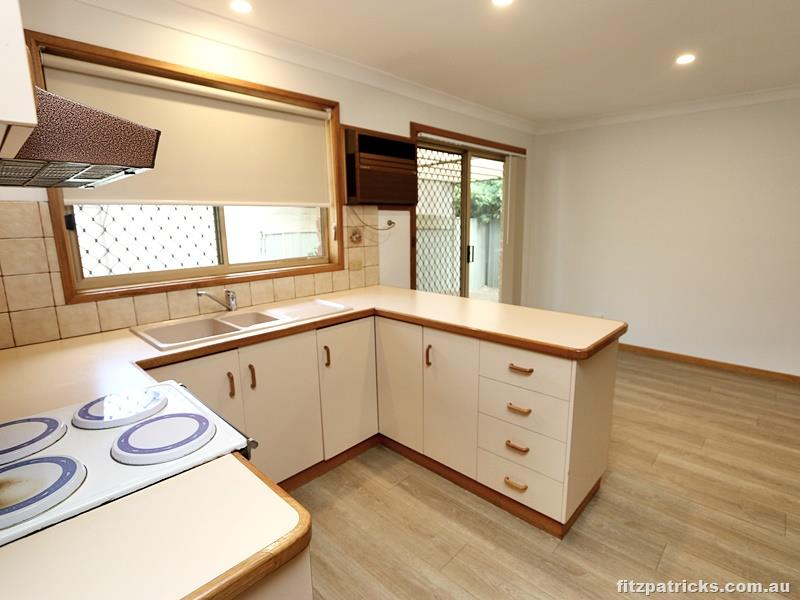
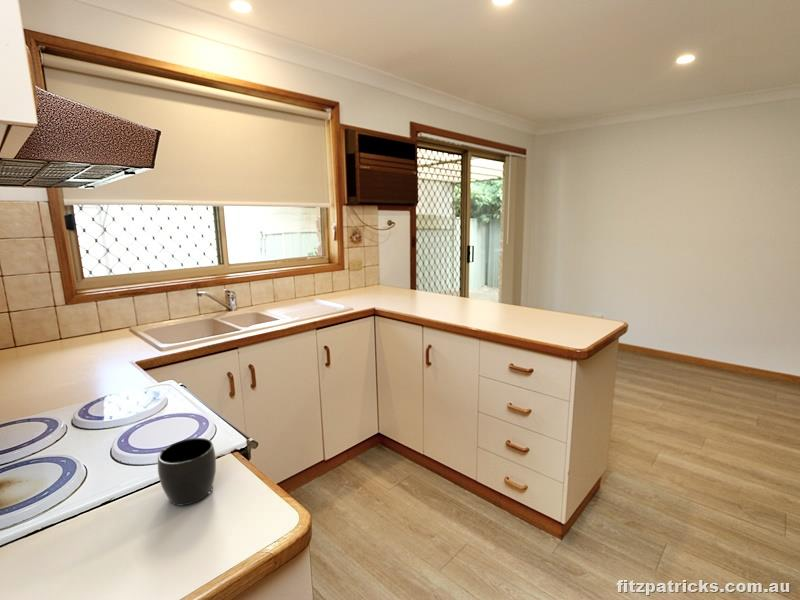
+ mug (191, 467)
